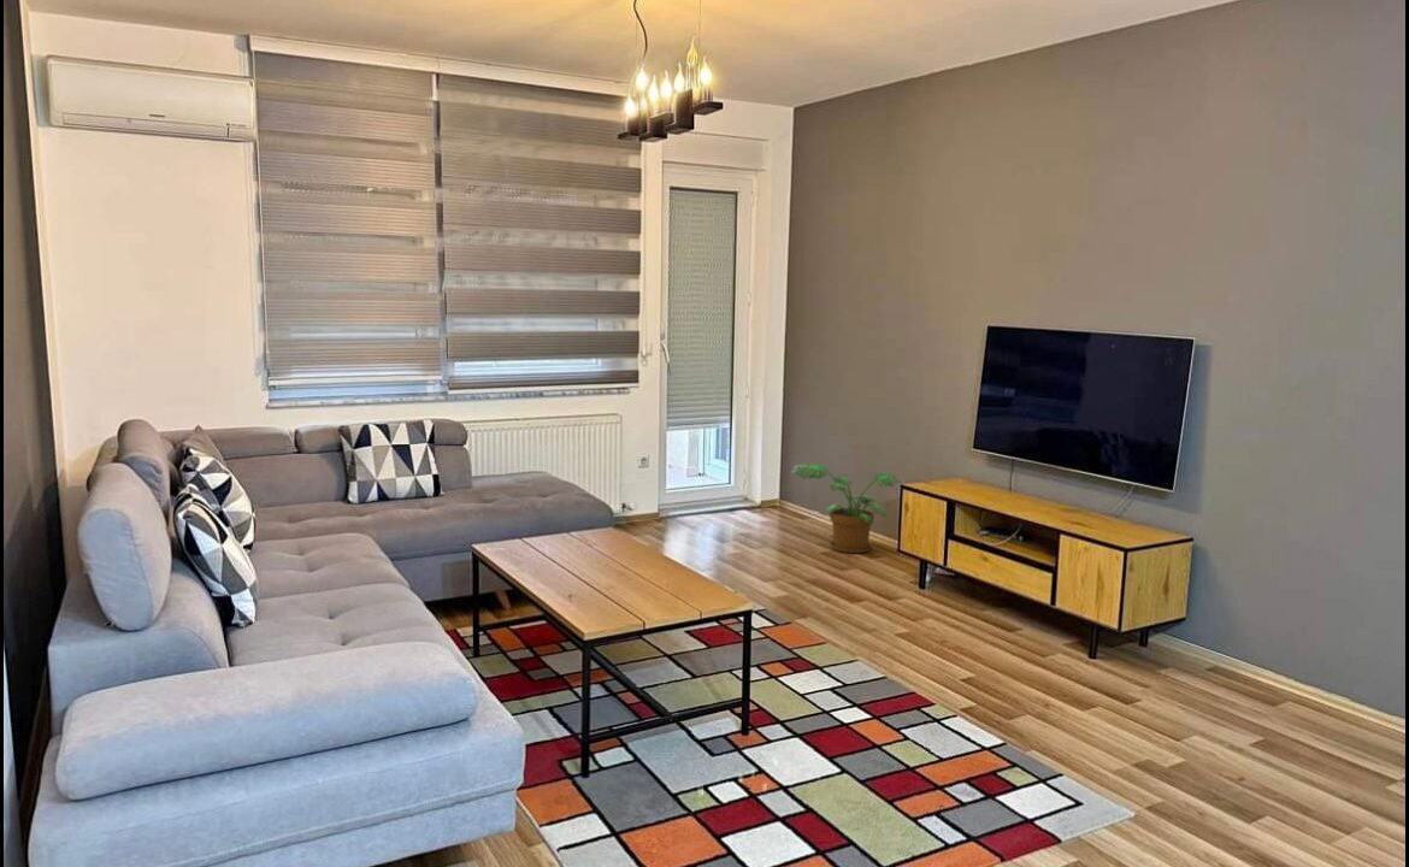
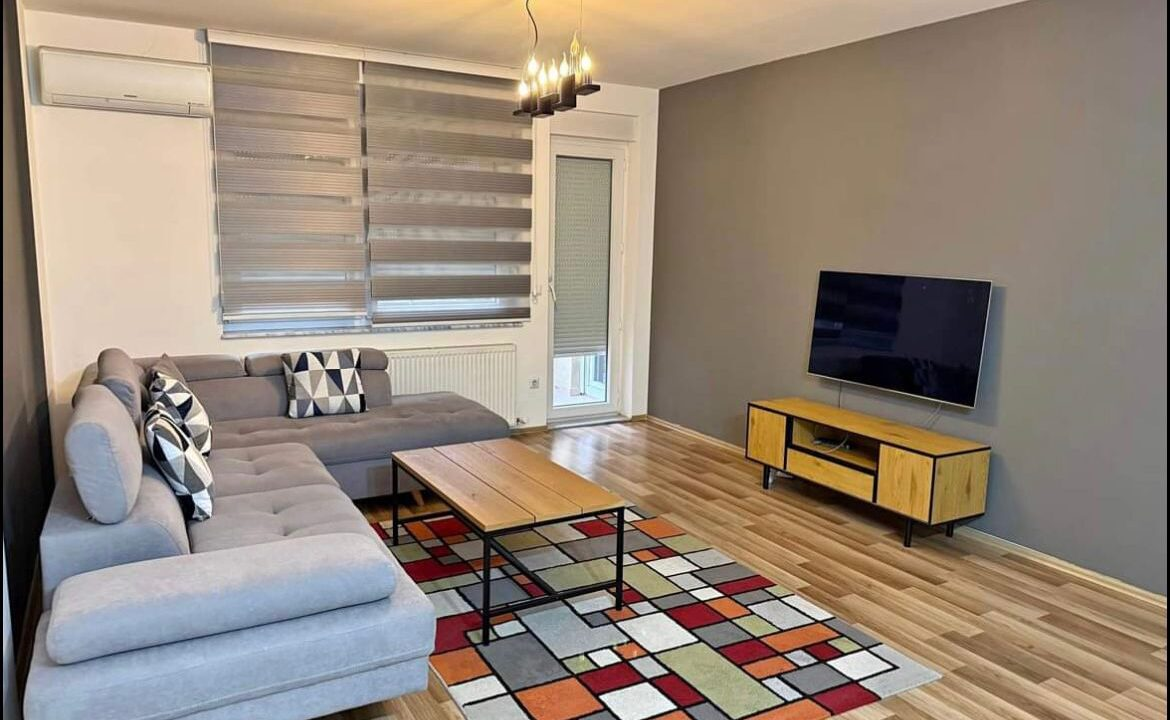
- potted plant (848, 506)
